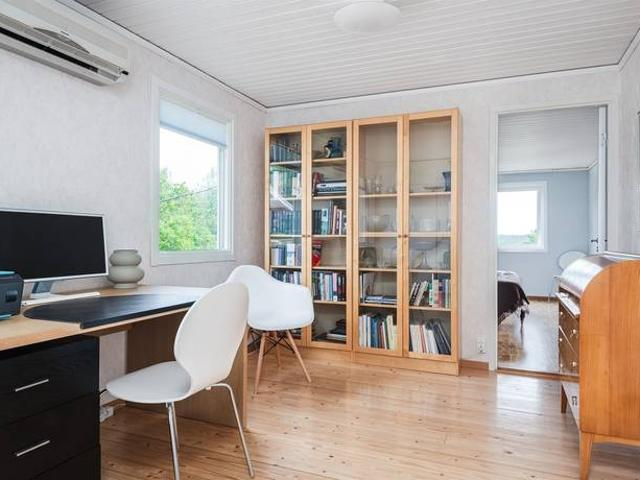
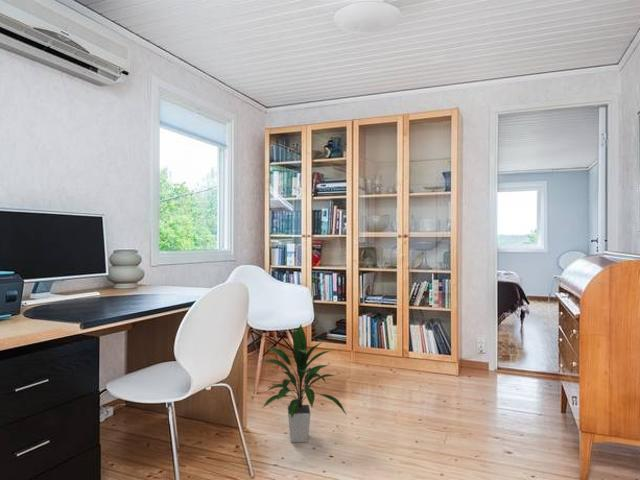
+ indoor plant (301, 384)
